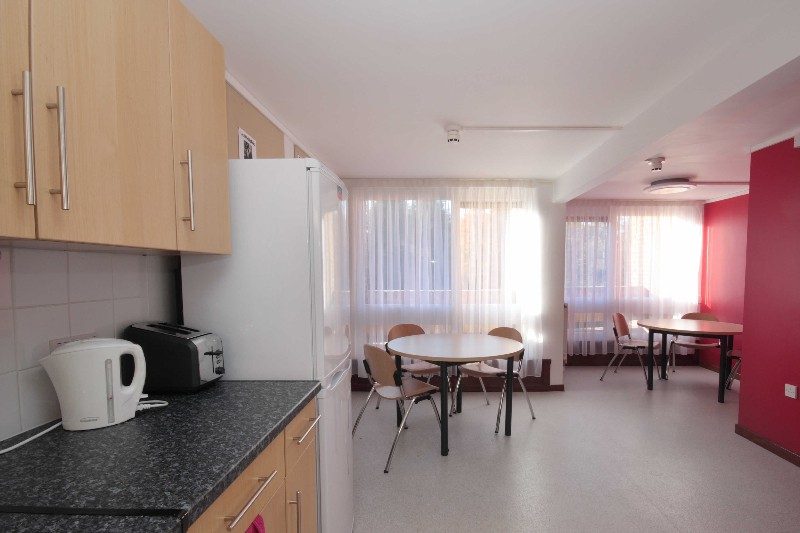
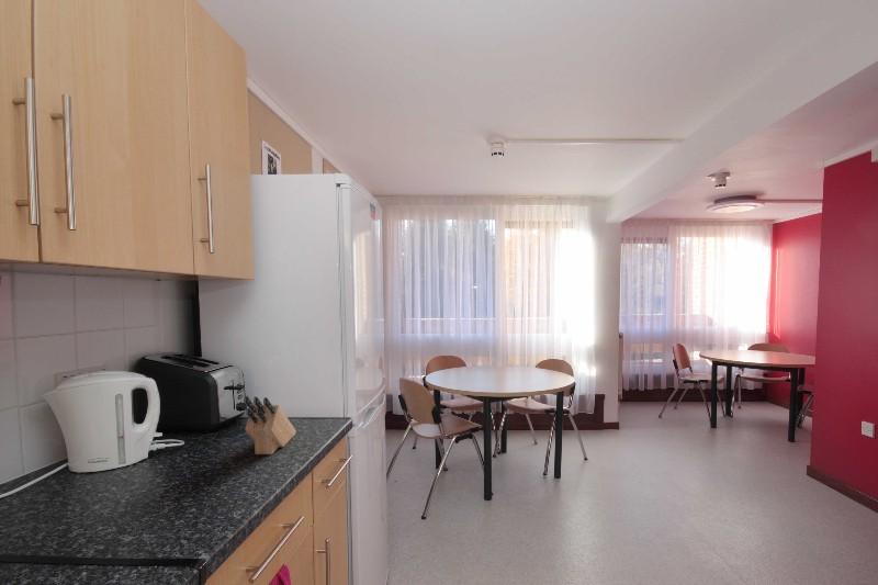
+ knife block (270, 417)
